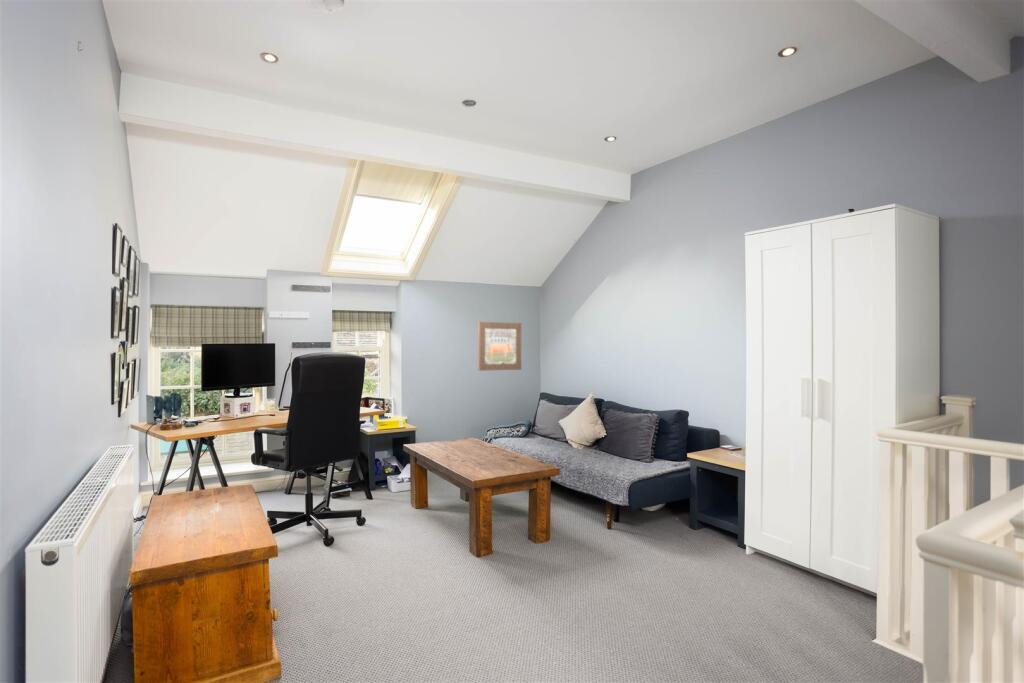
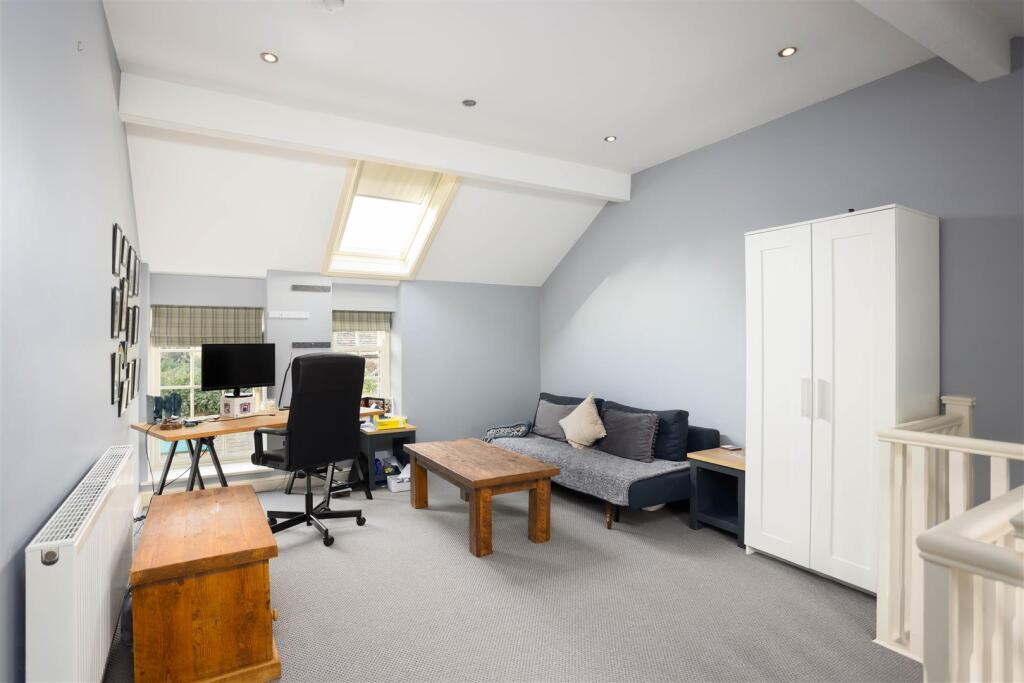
- wall art (500, 346)
